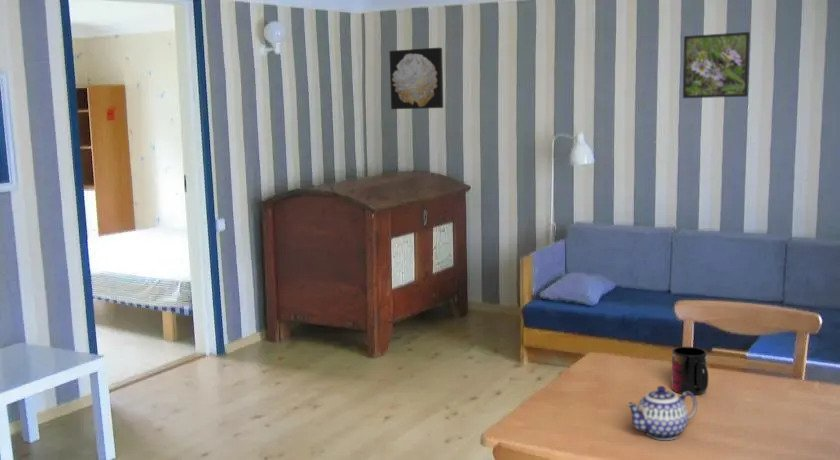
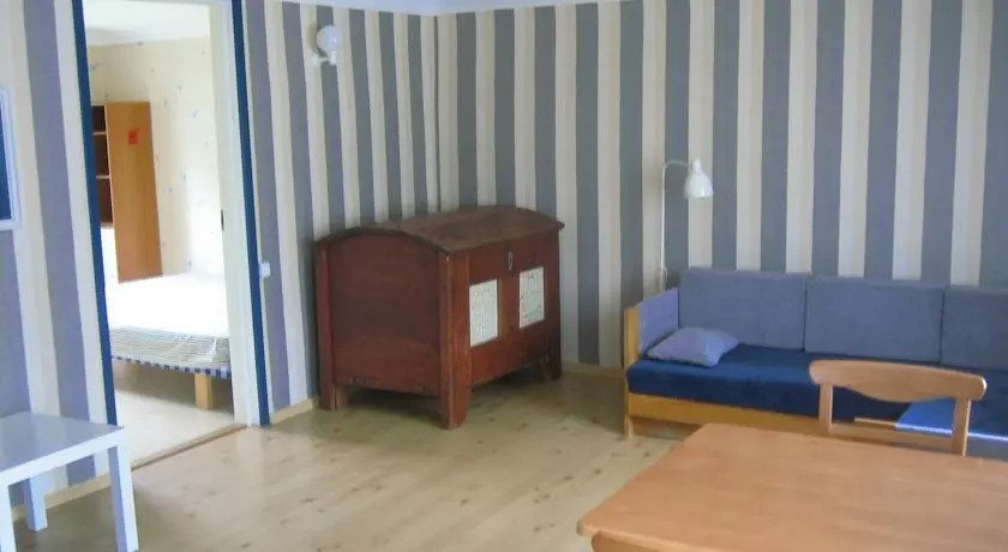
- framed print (715, 65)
- teapot (661, 410)
- wall art (416, 79)
- mug (692, 372)
